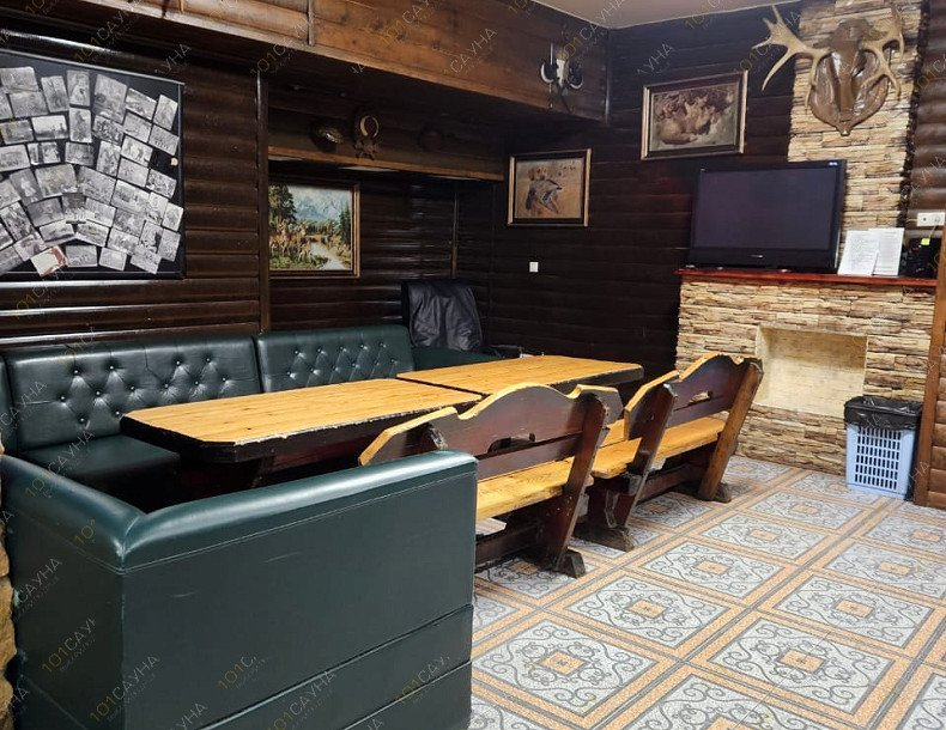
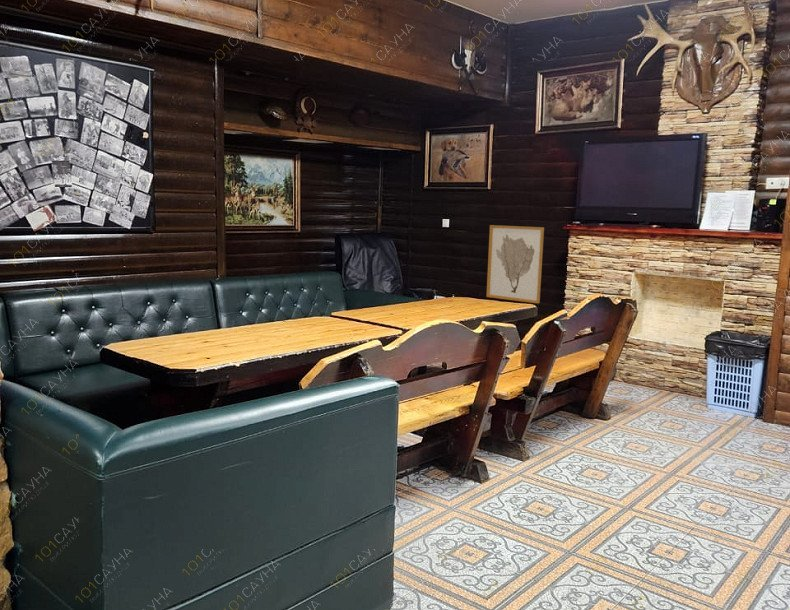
+ wall art (514, 263)
